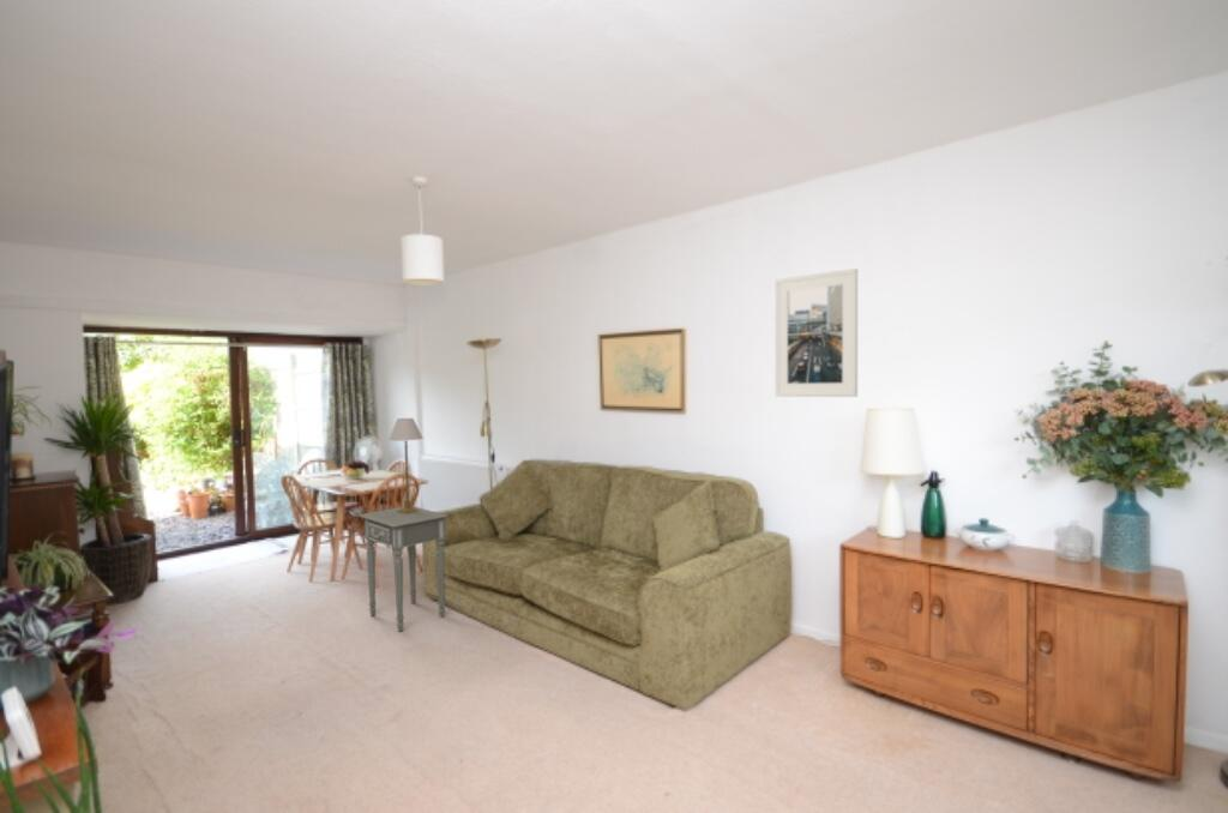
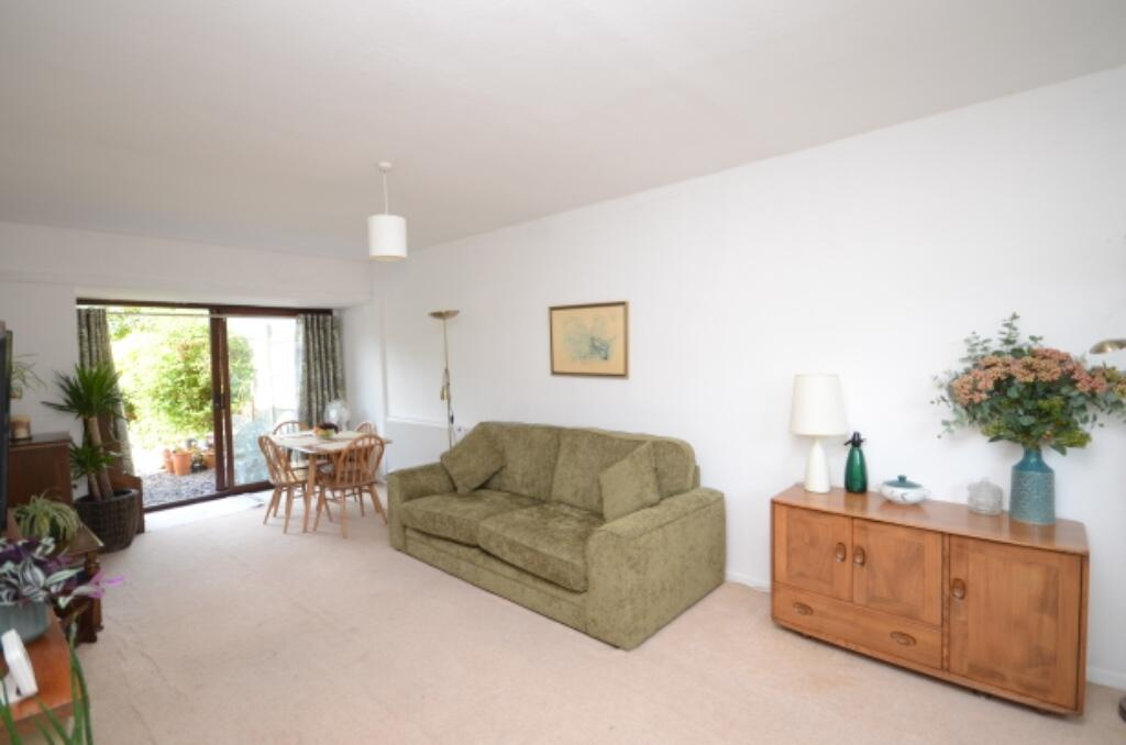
- table lamp (407, 464)
- side table (402, 565)
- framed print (814, 336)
